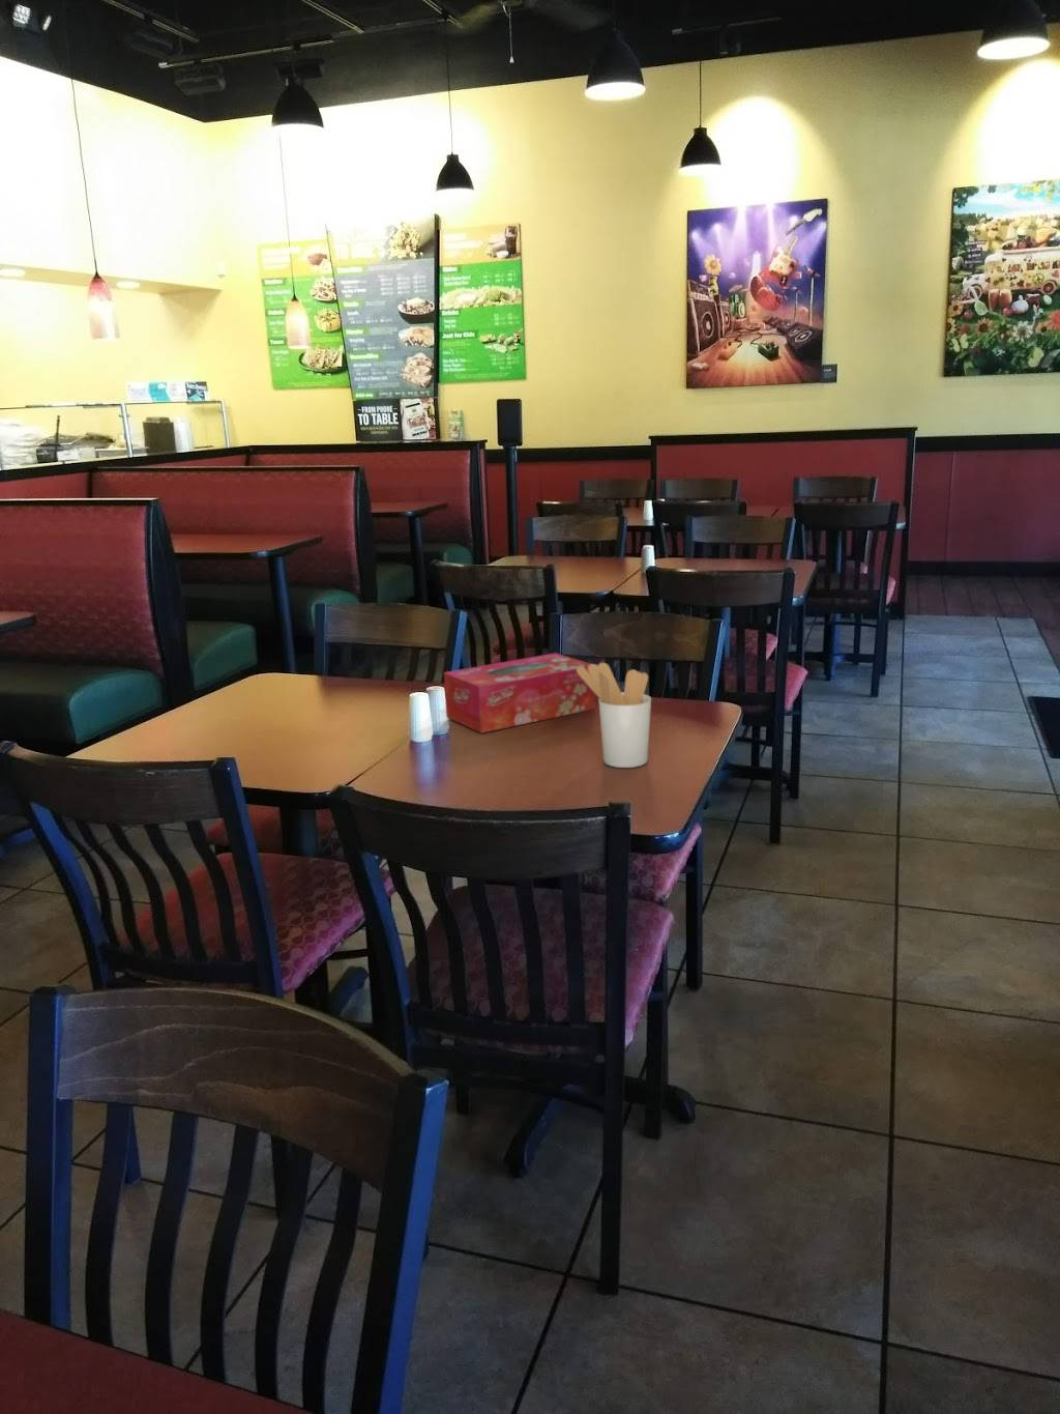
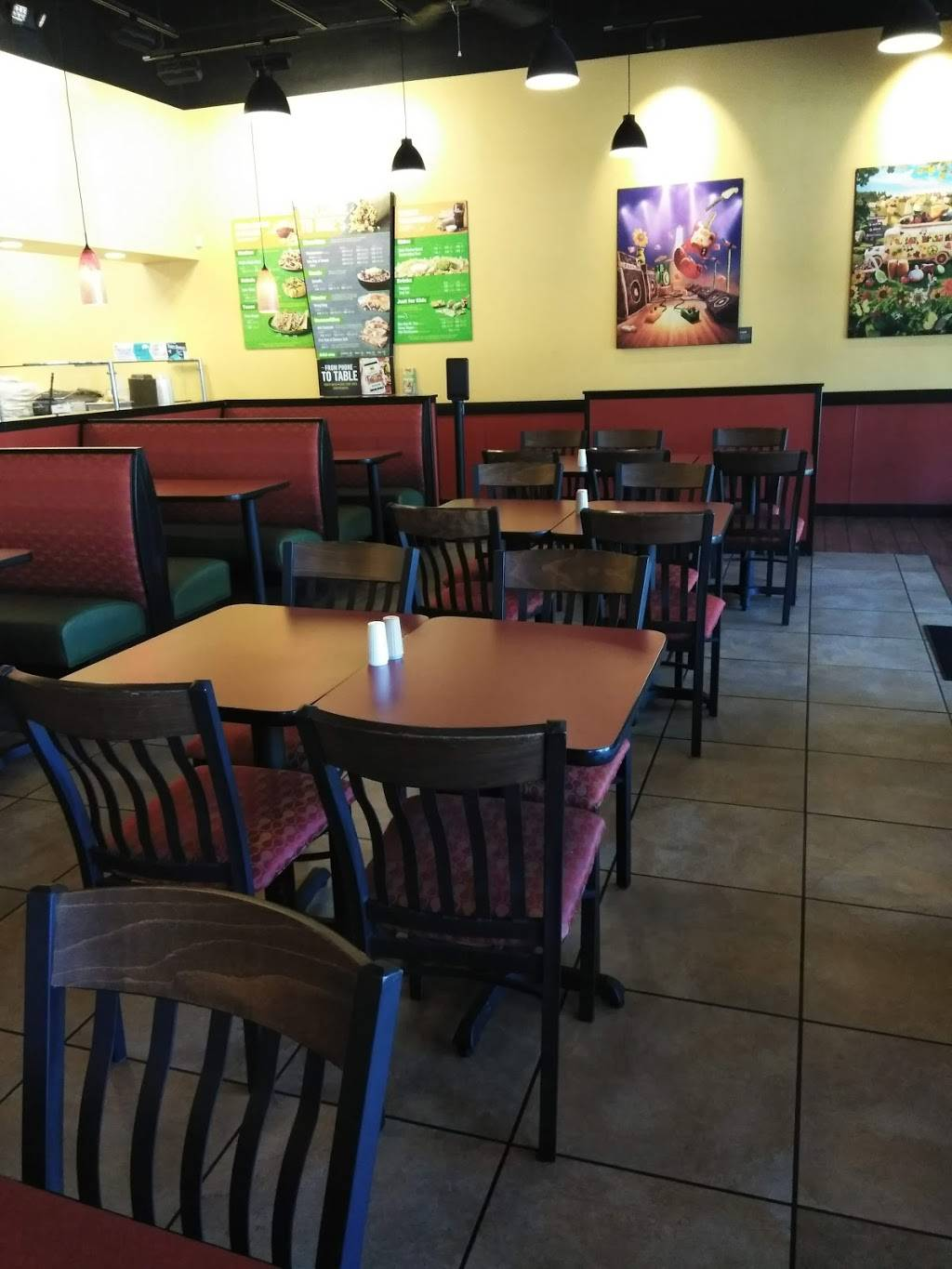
- tissue box (520, 690)
- utensil holder (614, 712)
